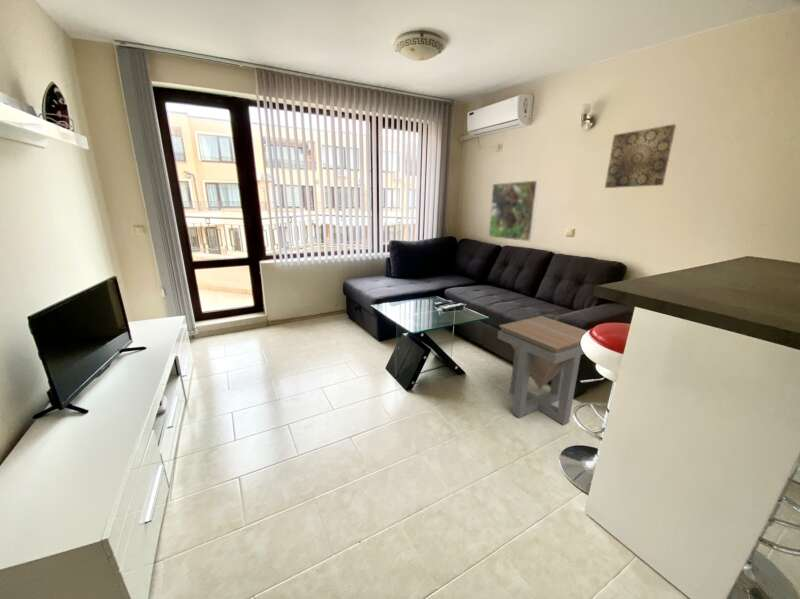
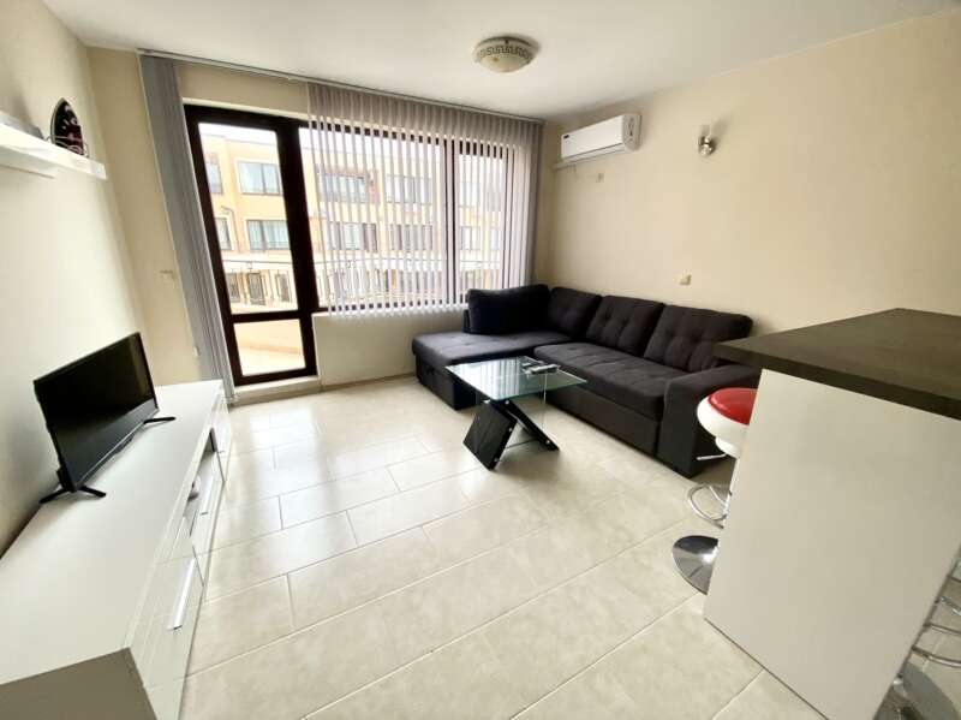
- wall art (637, 159)
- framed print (511, 211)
- side table (542, 369)
